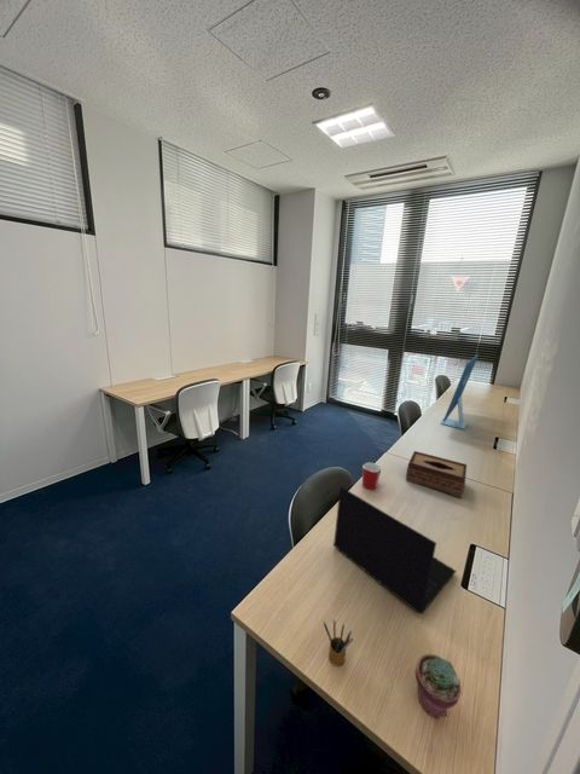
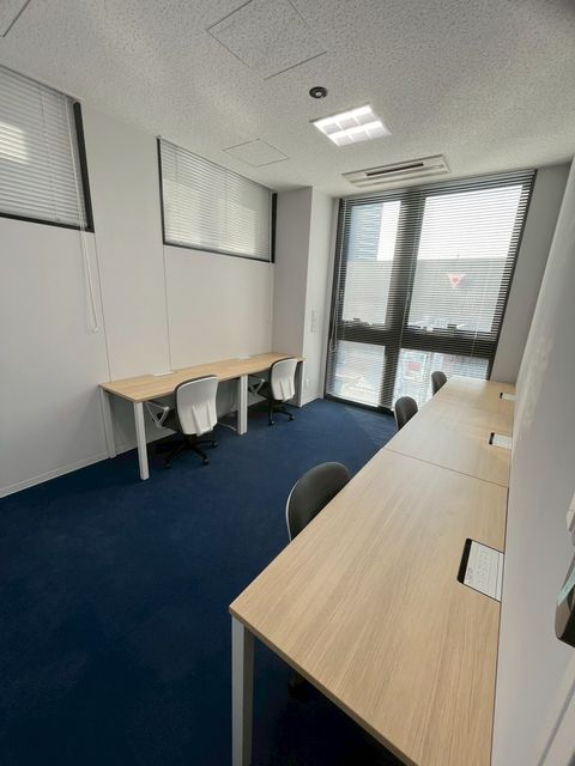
- pencil box (337, 642)
- potted succulent (436, 683)
- laptop (396, 530)
- computer monitor (459, 391)
- tissue box (435, 472)
- mug (372, 474)
